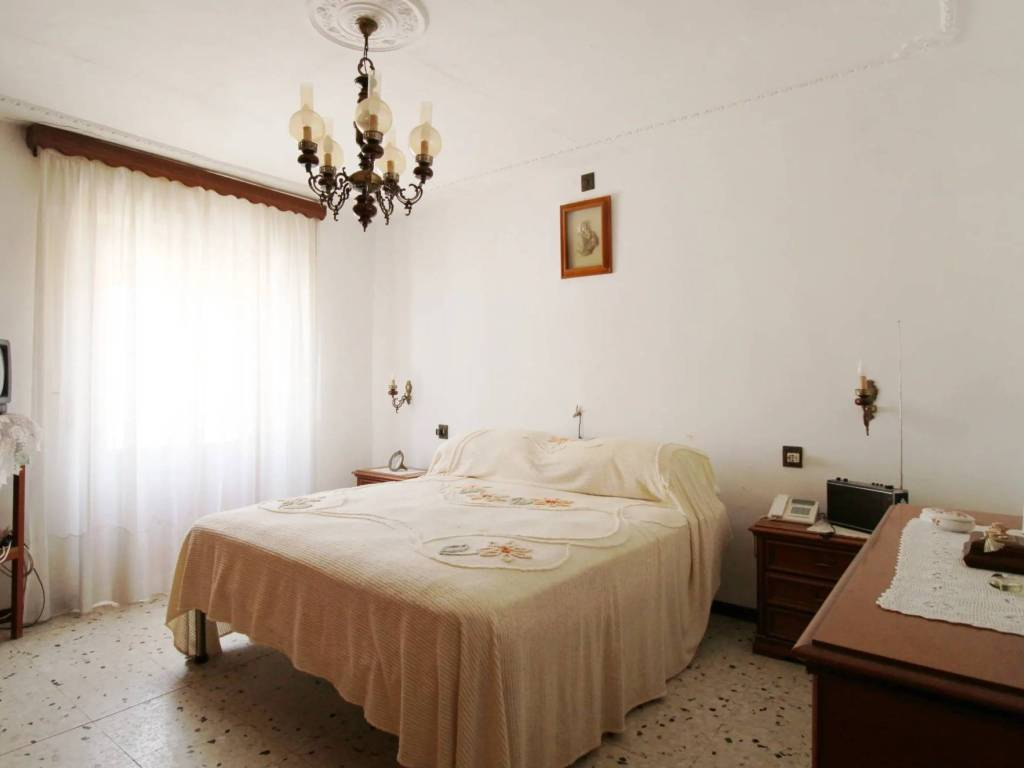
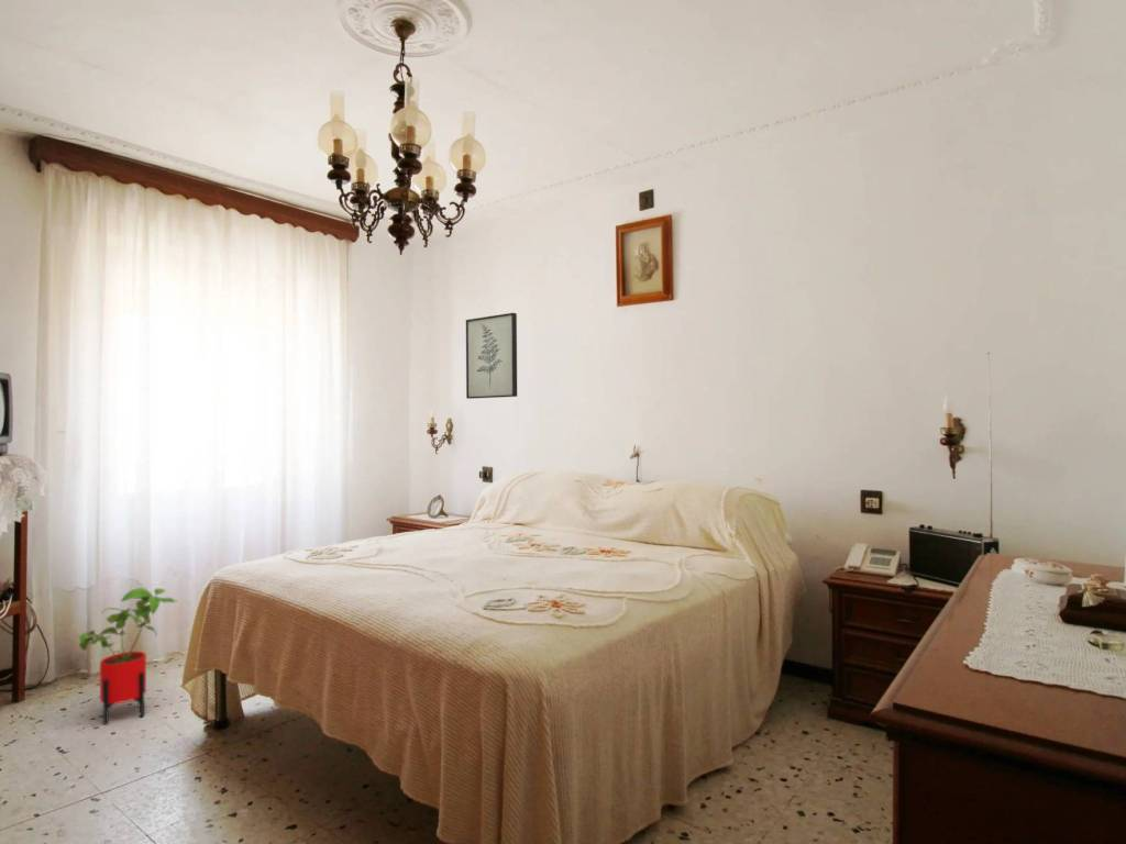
+ house plant (125, 652)
+ wall art (490, 357)
